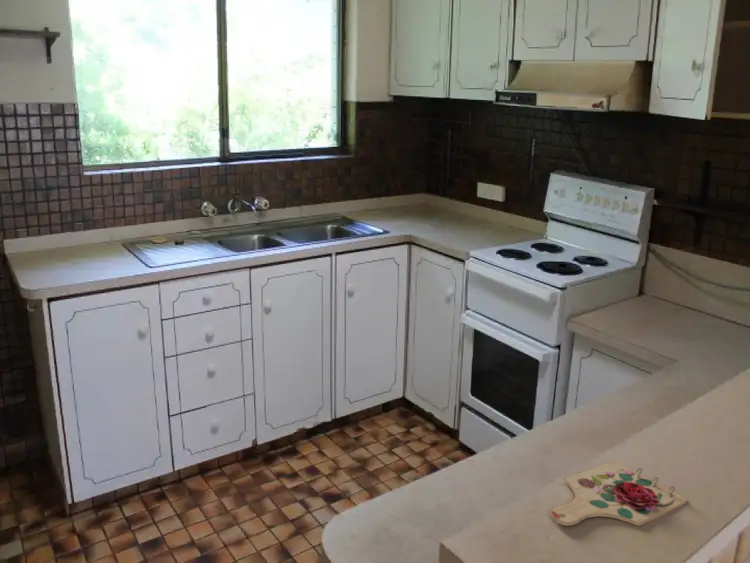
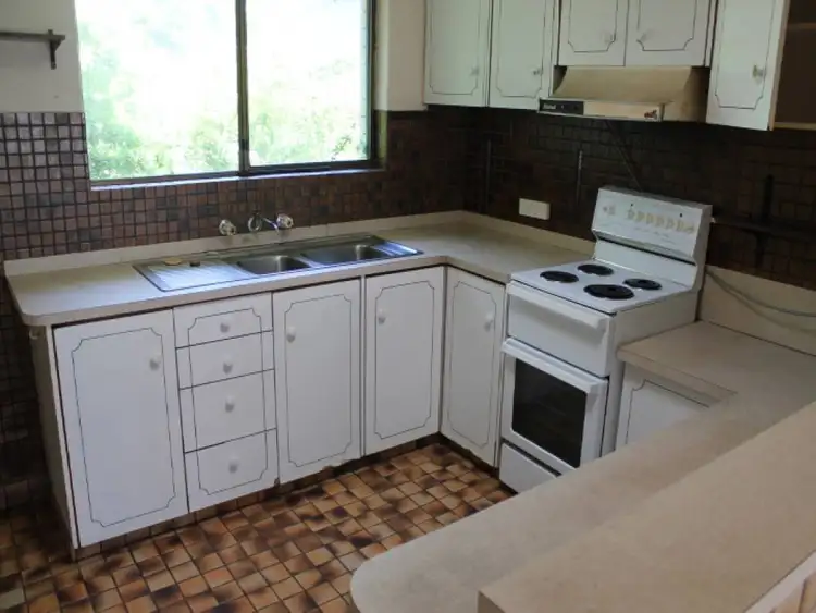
- cutting board (605, 494)
